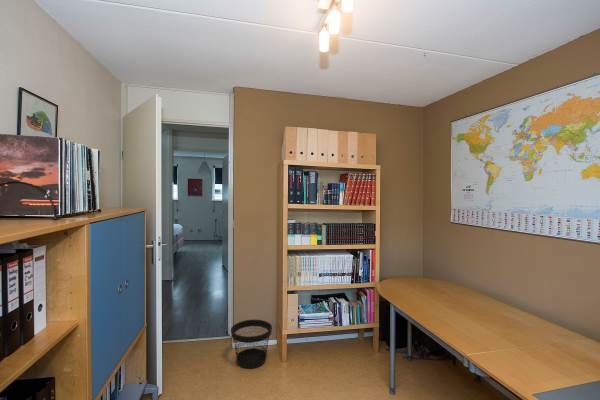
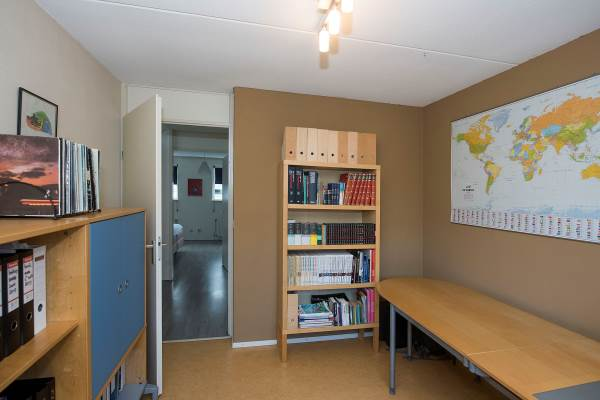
- wastebasket (250, 344)
